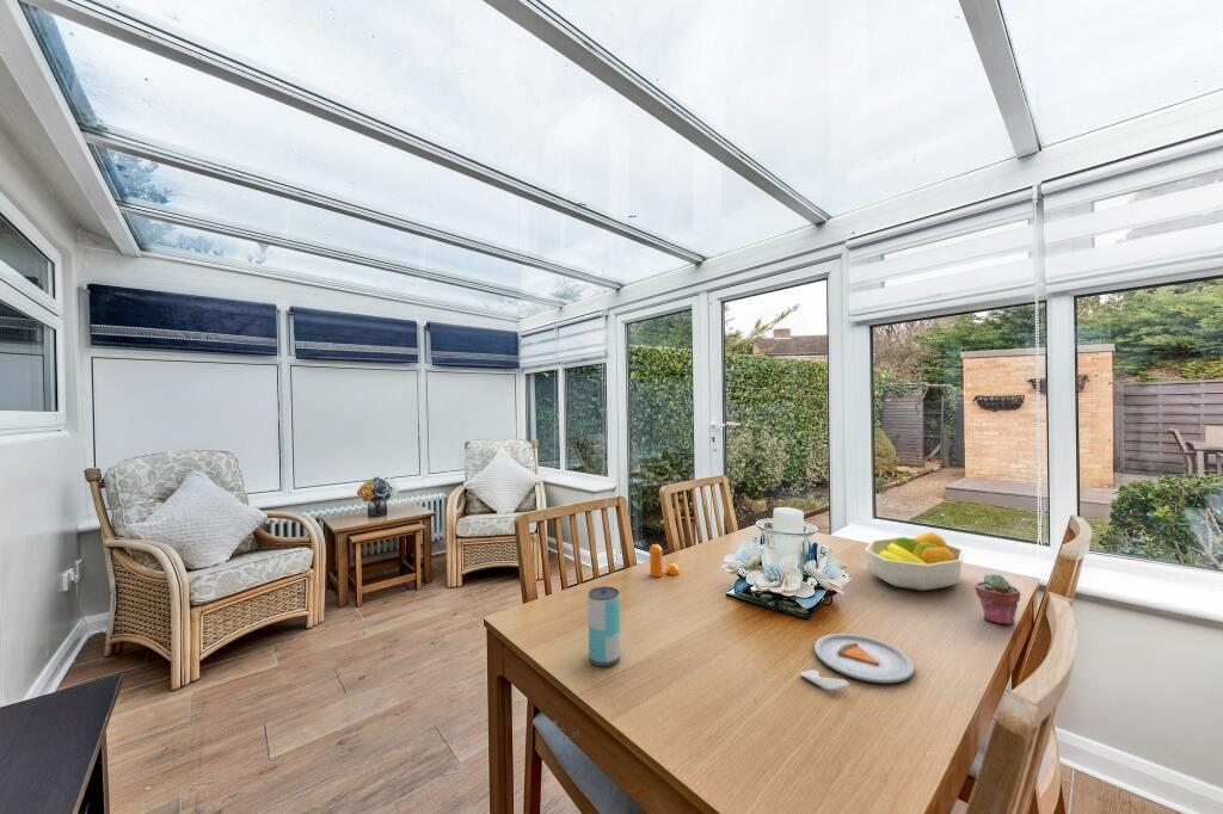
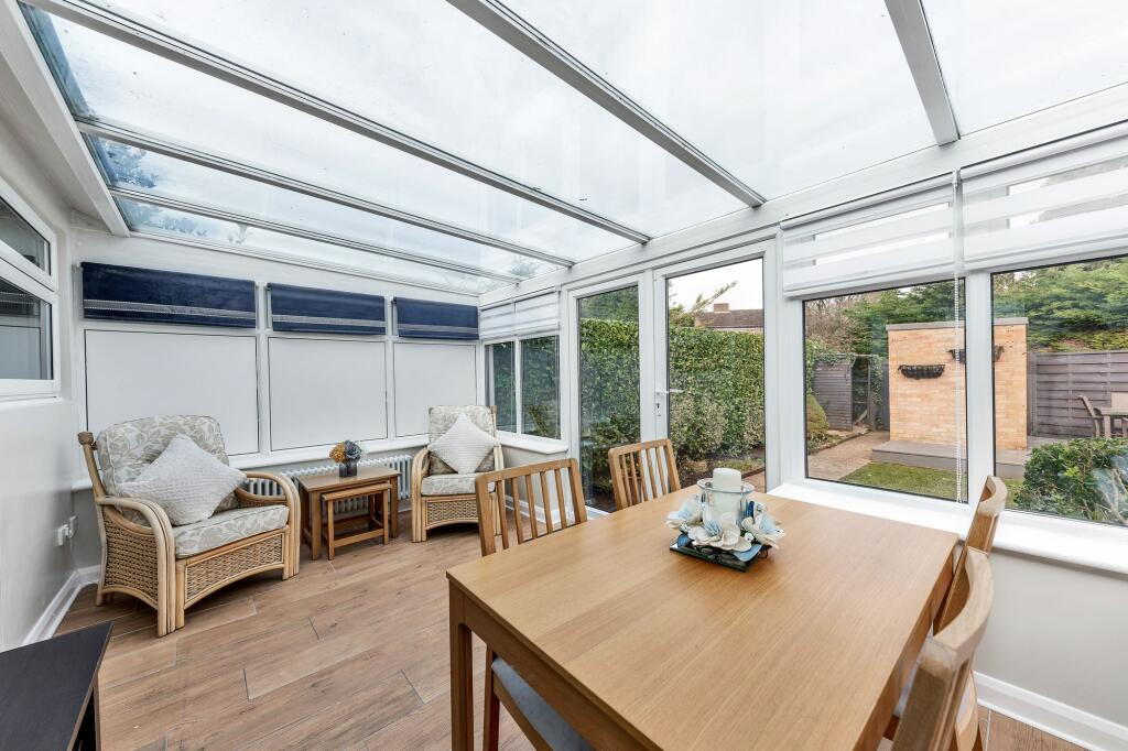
- fruit bowl (914, 557)
- beverage can (603, 624)
- dinner plate (852, 660)
- pepper shaker (662, 559)
- potted succulent (997, 597)
